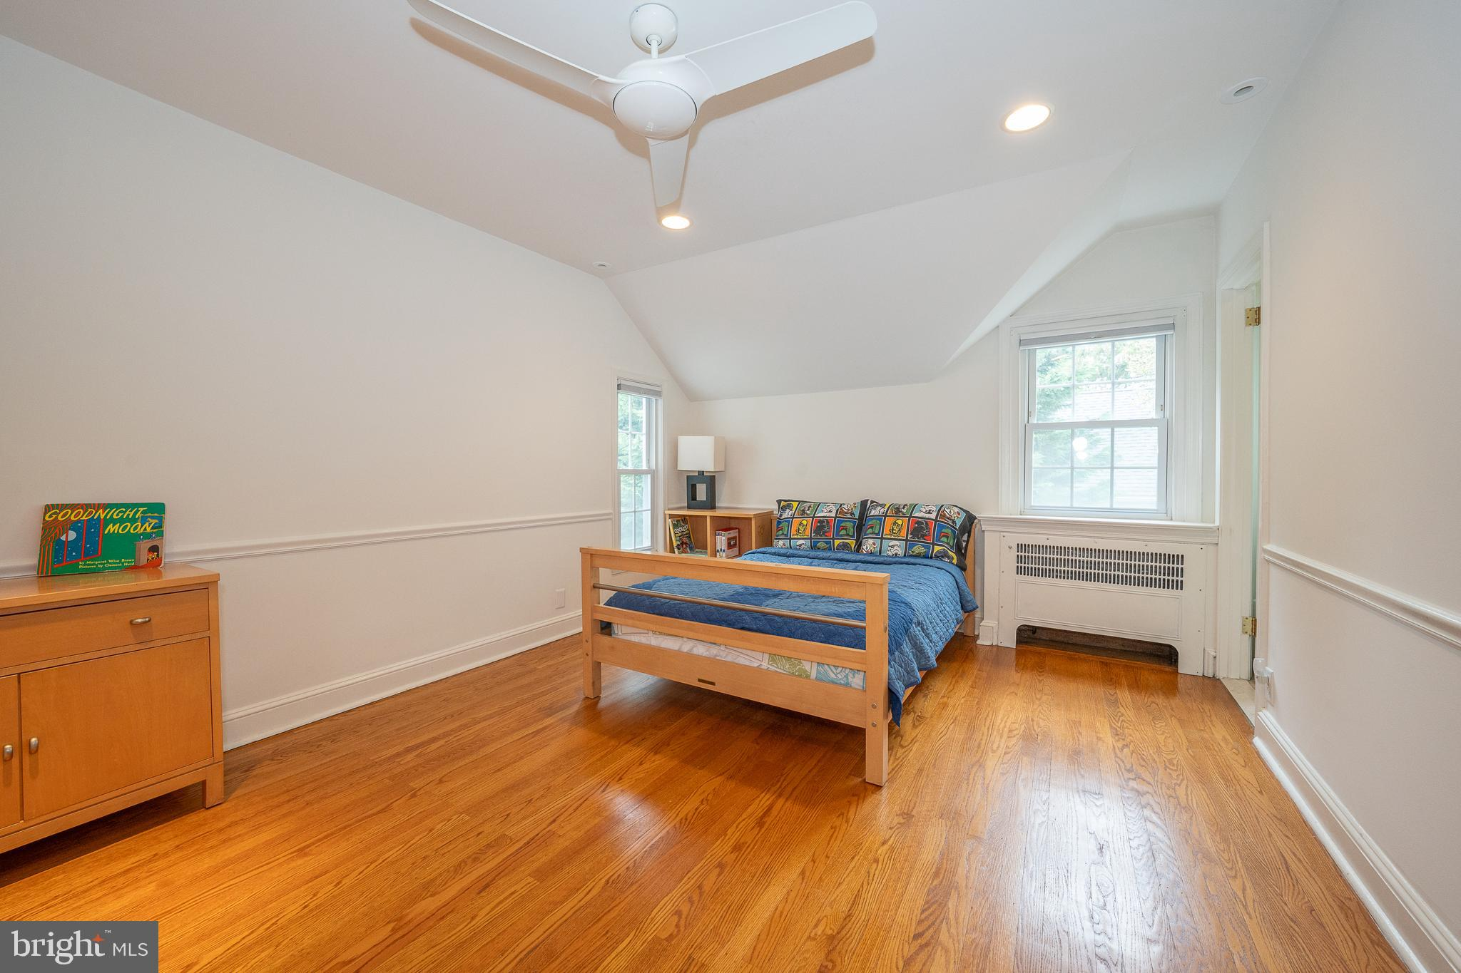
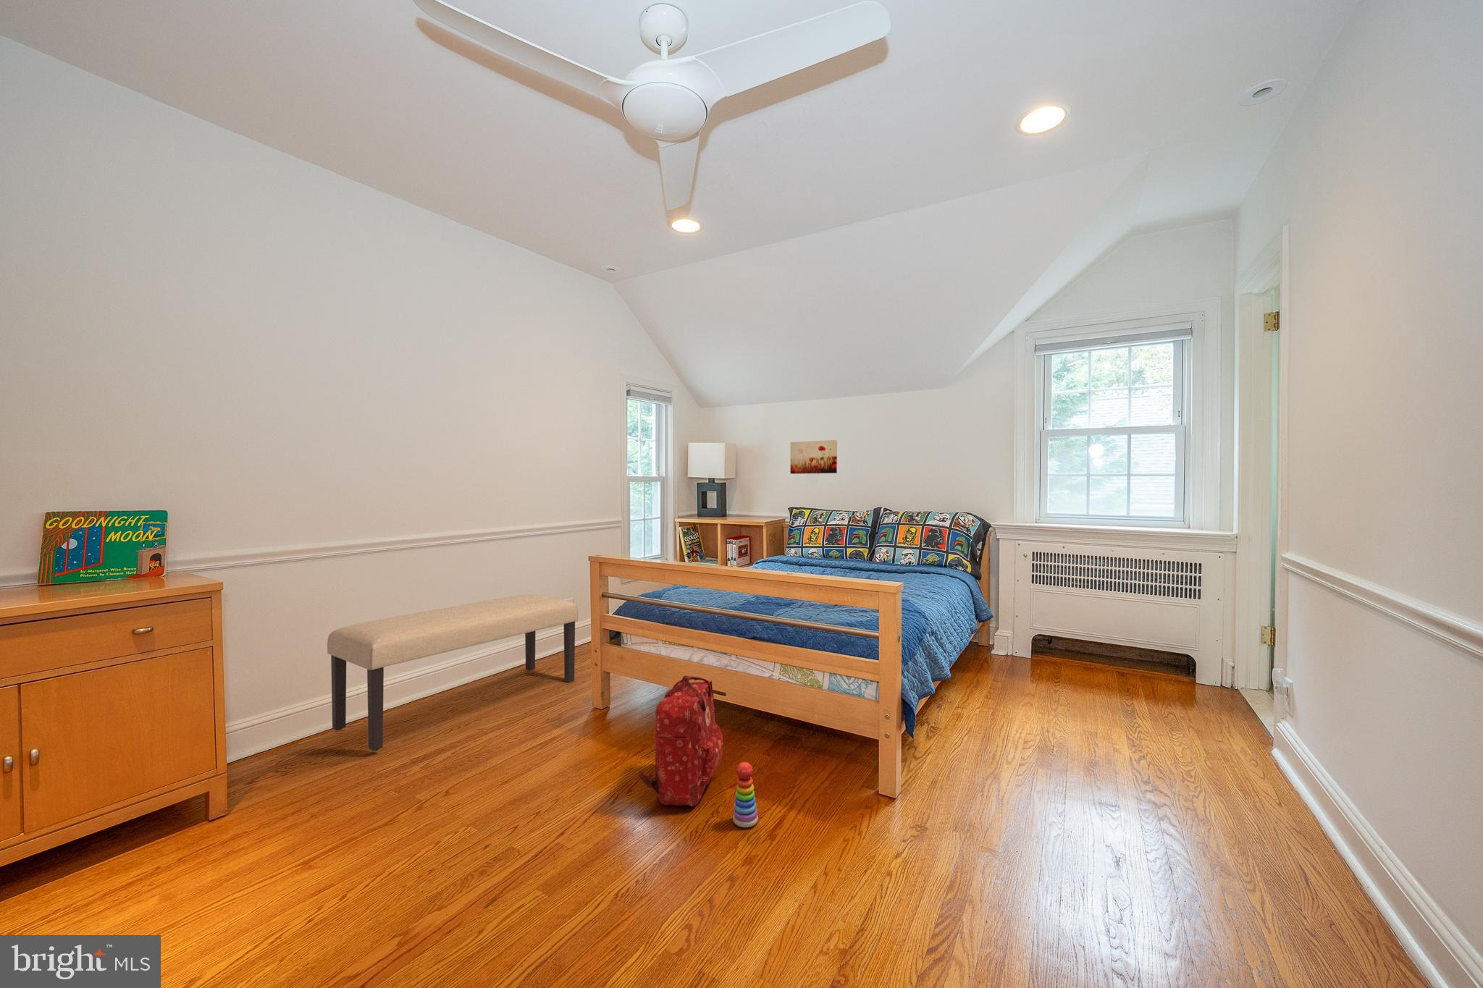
+ stacking toy (745, 792)
+ bench (465, 647)
+ backpack (678, 732)
+ wall art (813, 457)
